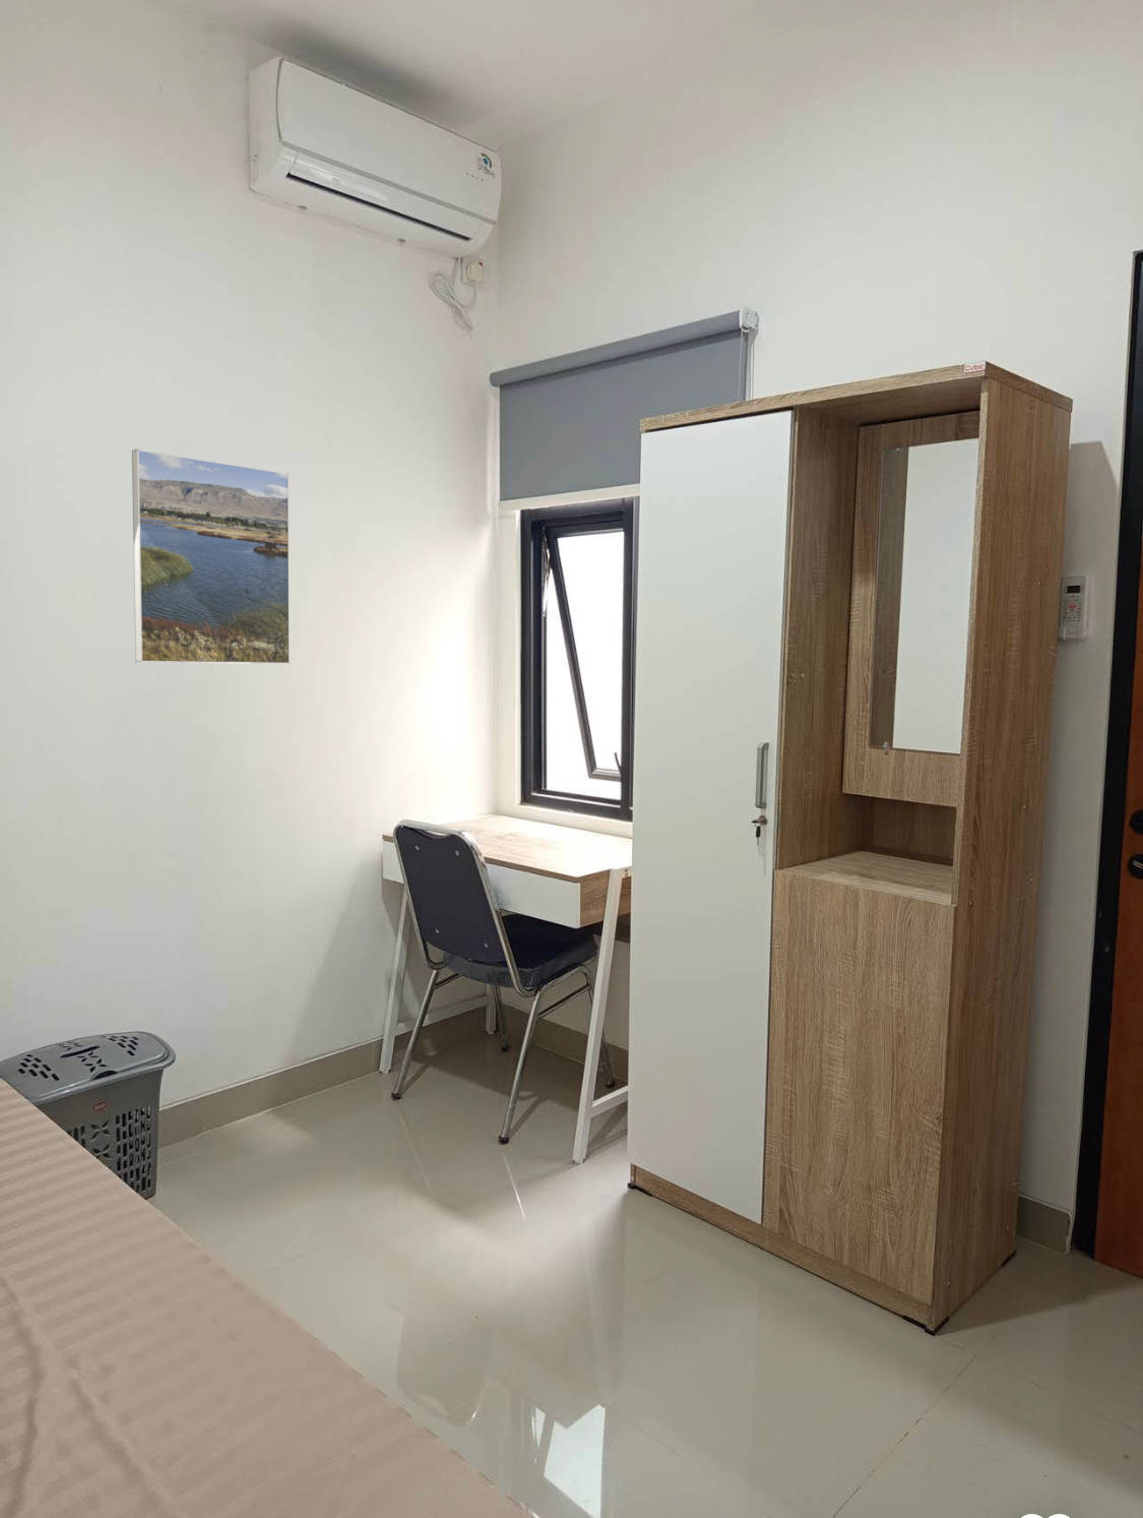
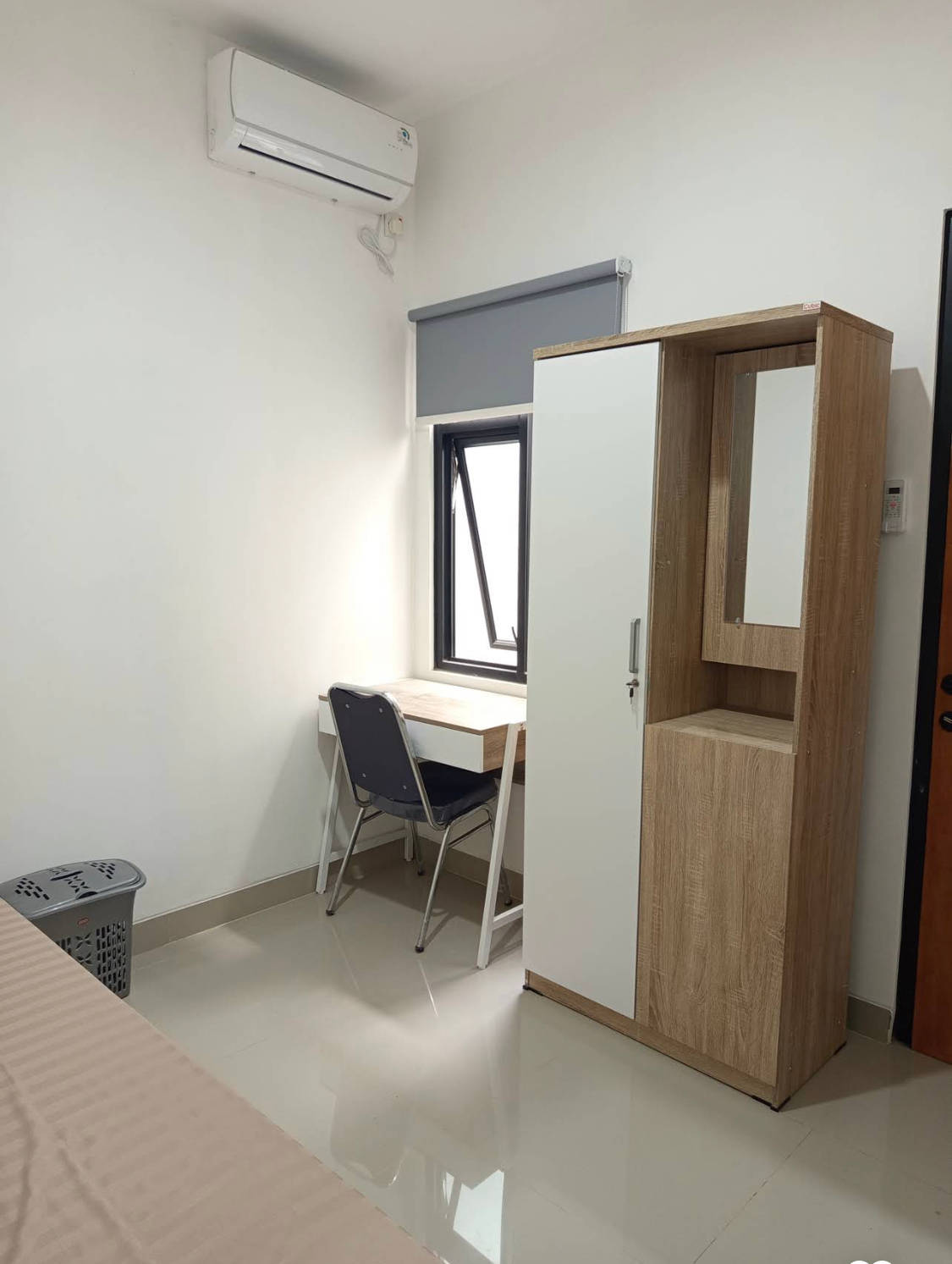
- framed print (215, 563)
